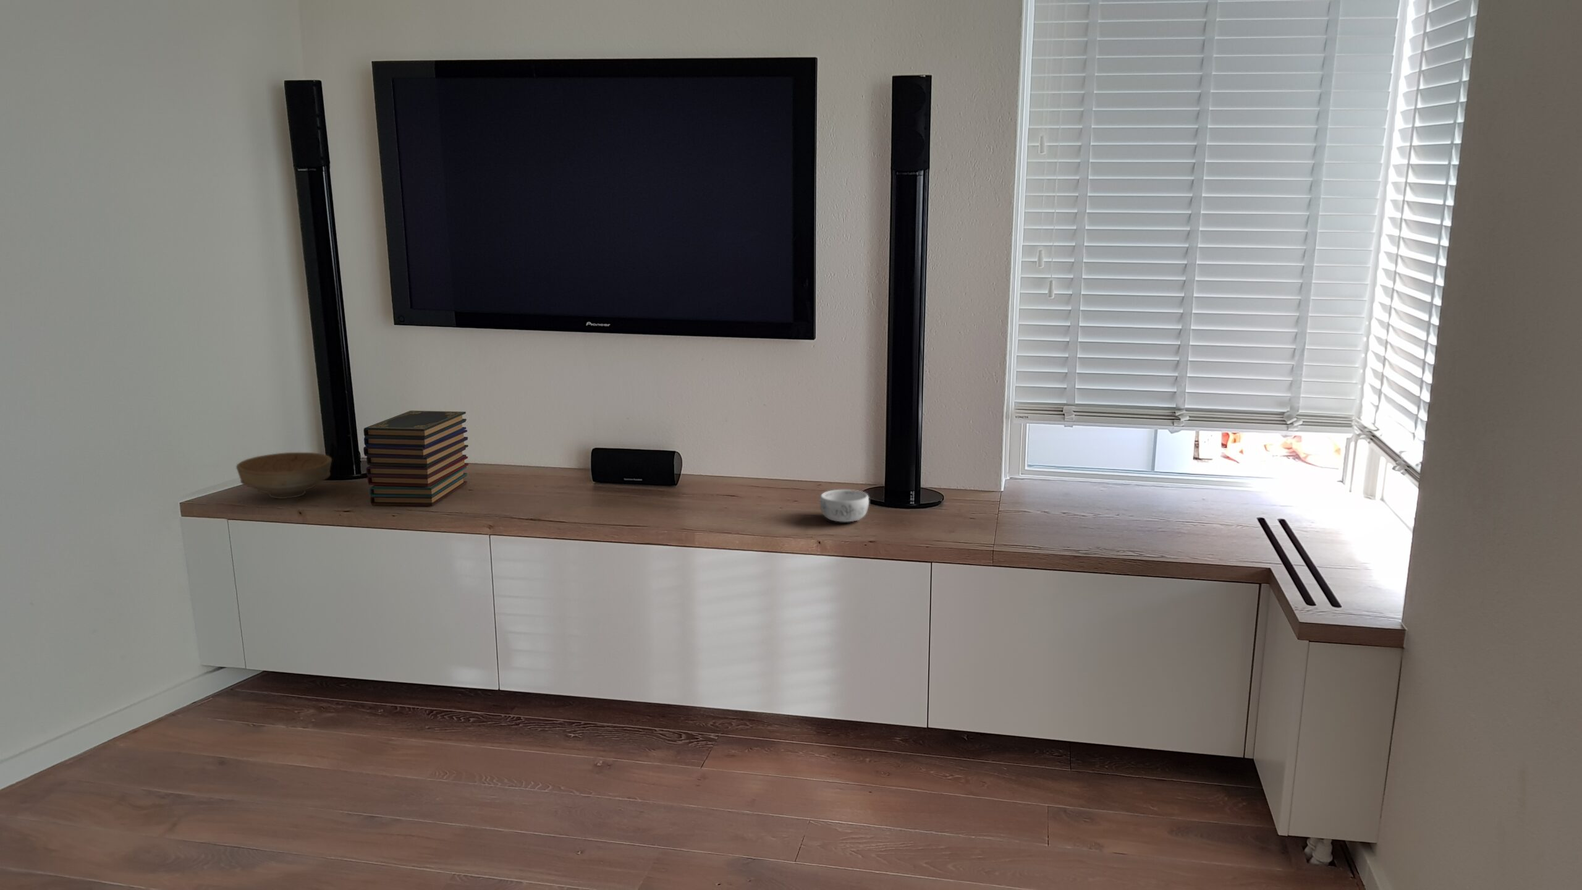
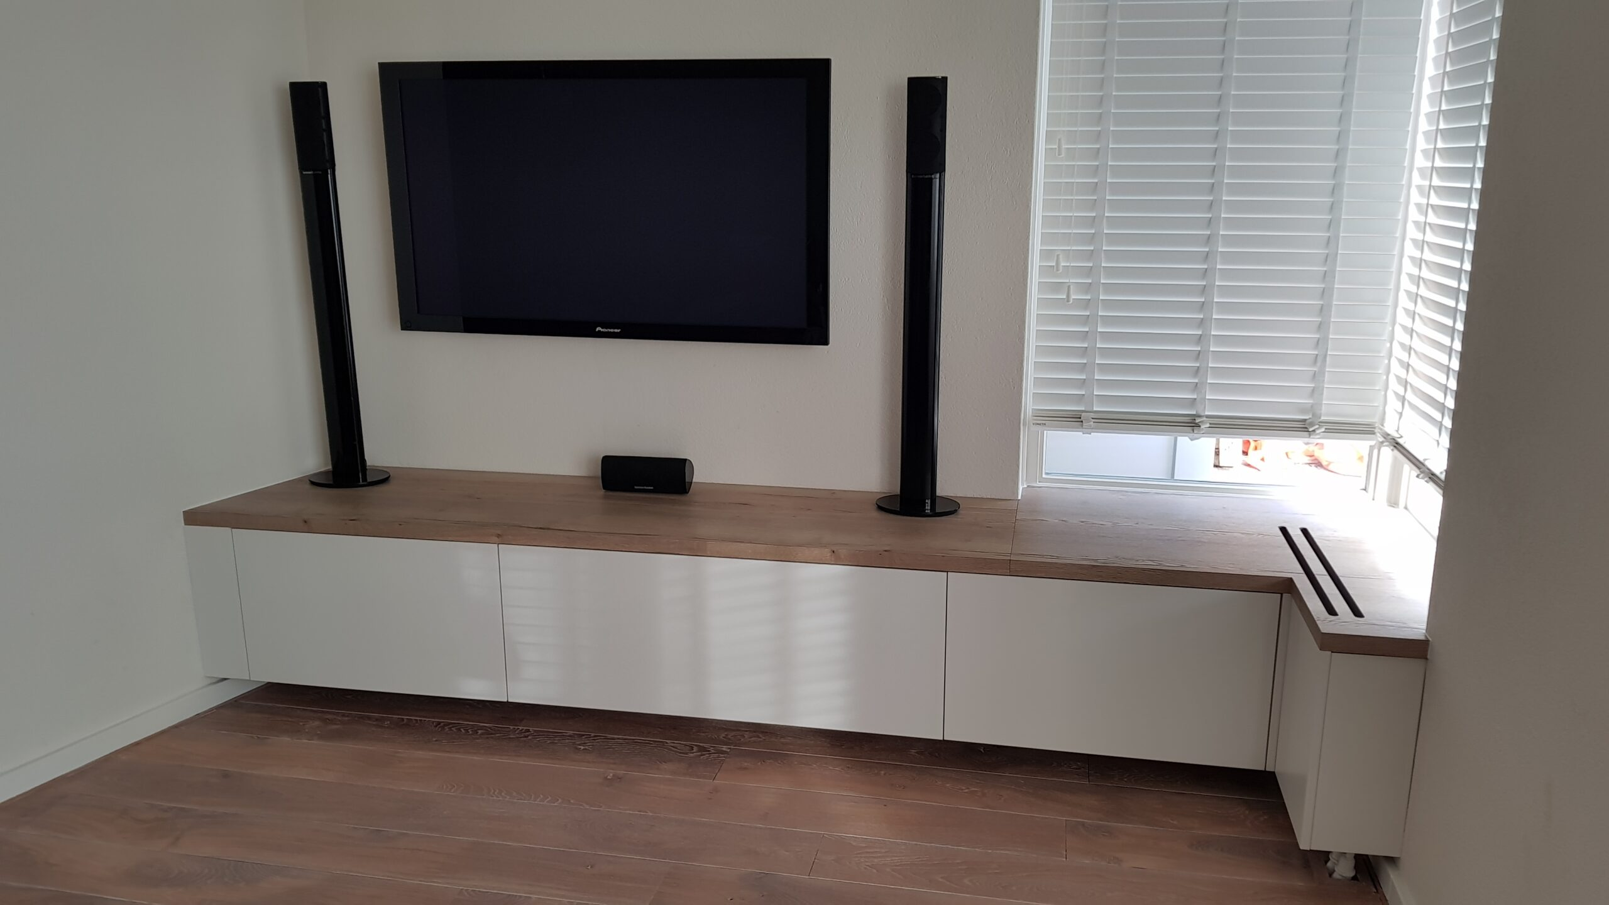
- book stack (419, 456)
- bowl (286, 478)
- decorative bowl (841, 506)
